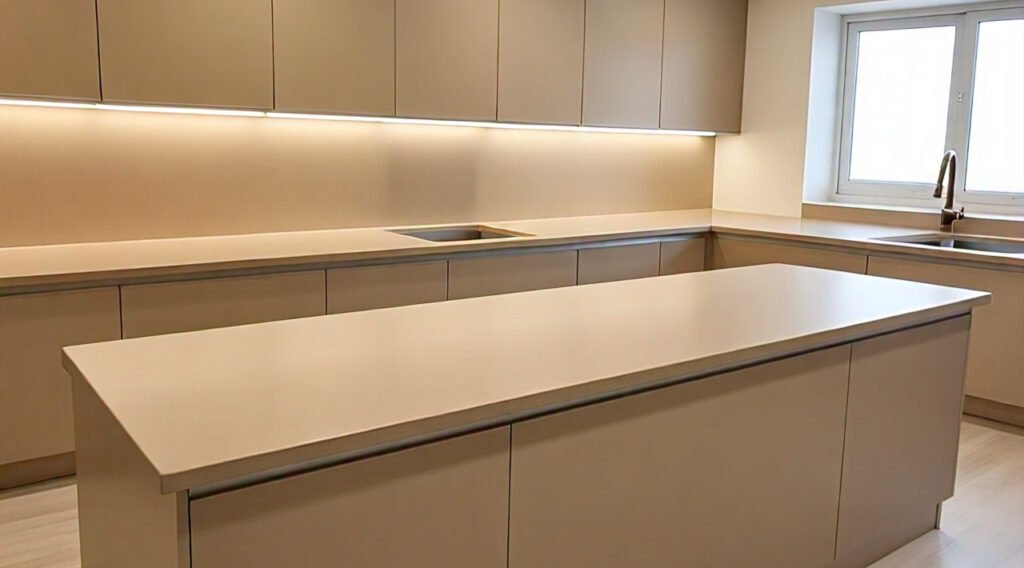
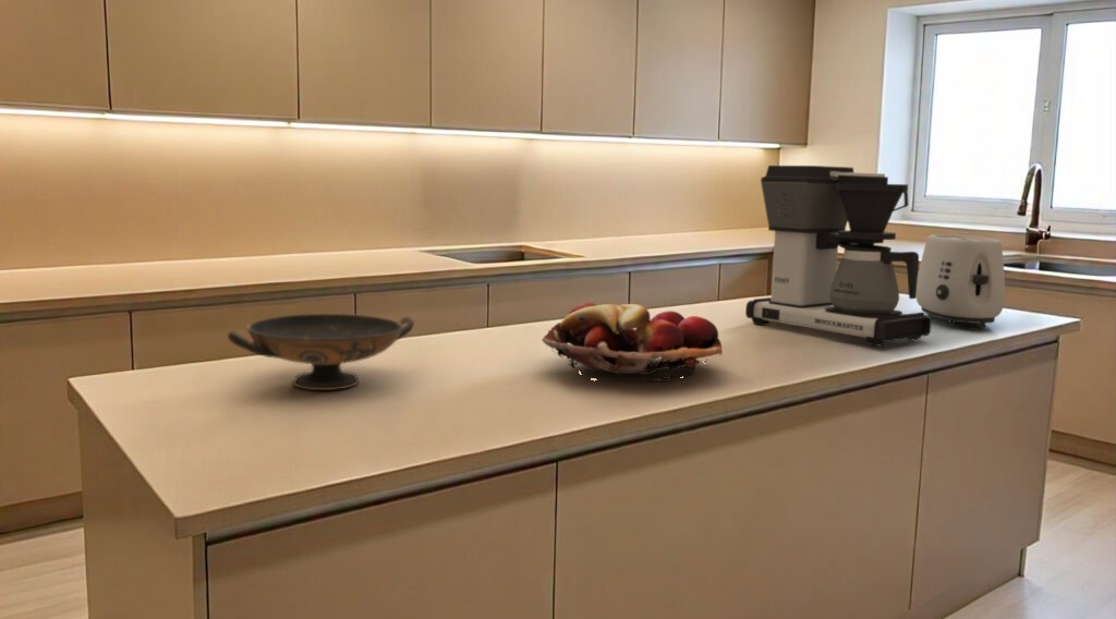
+ toaster (958, 279)
+ decorative bowl (327, 353)
+ coffee maker (844, 251)
+ fruit basket (632, 337)
